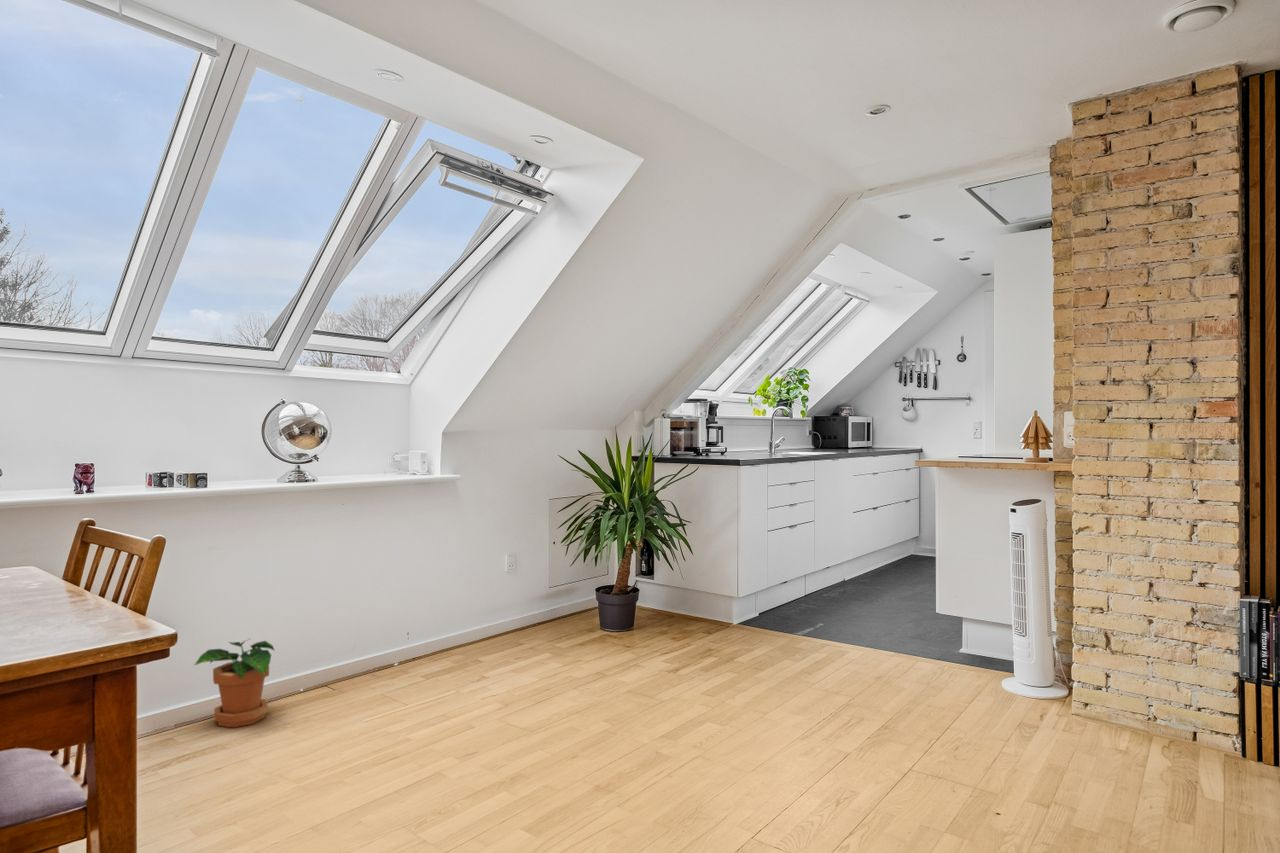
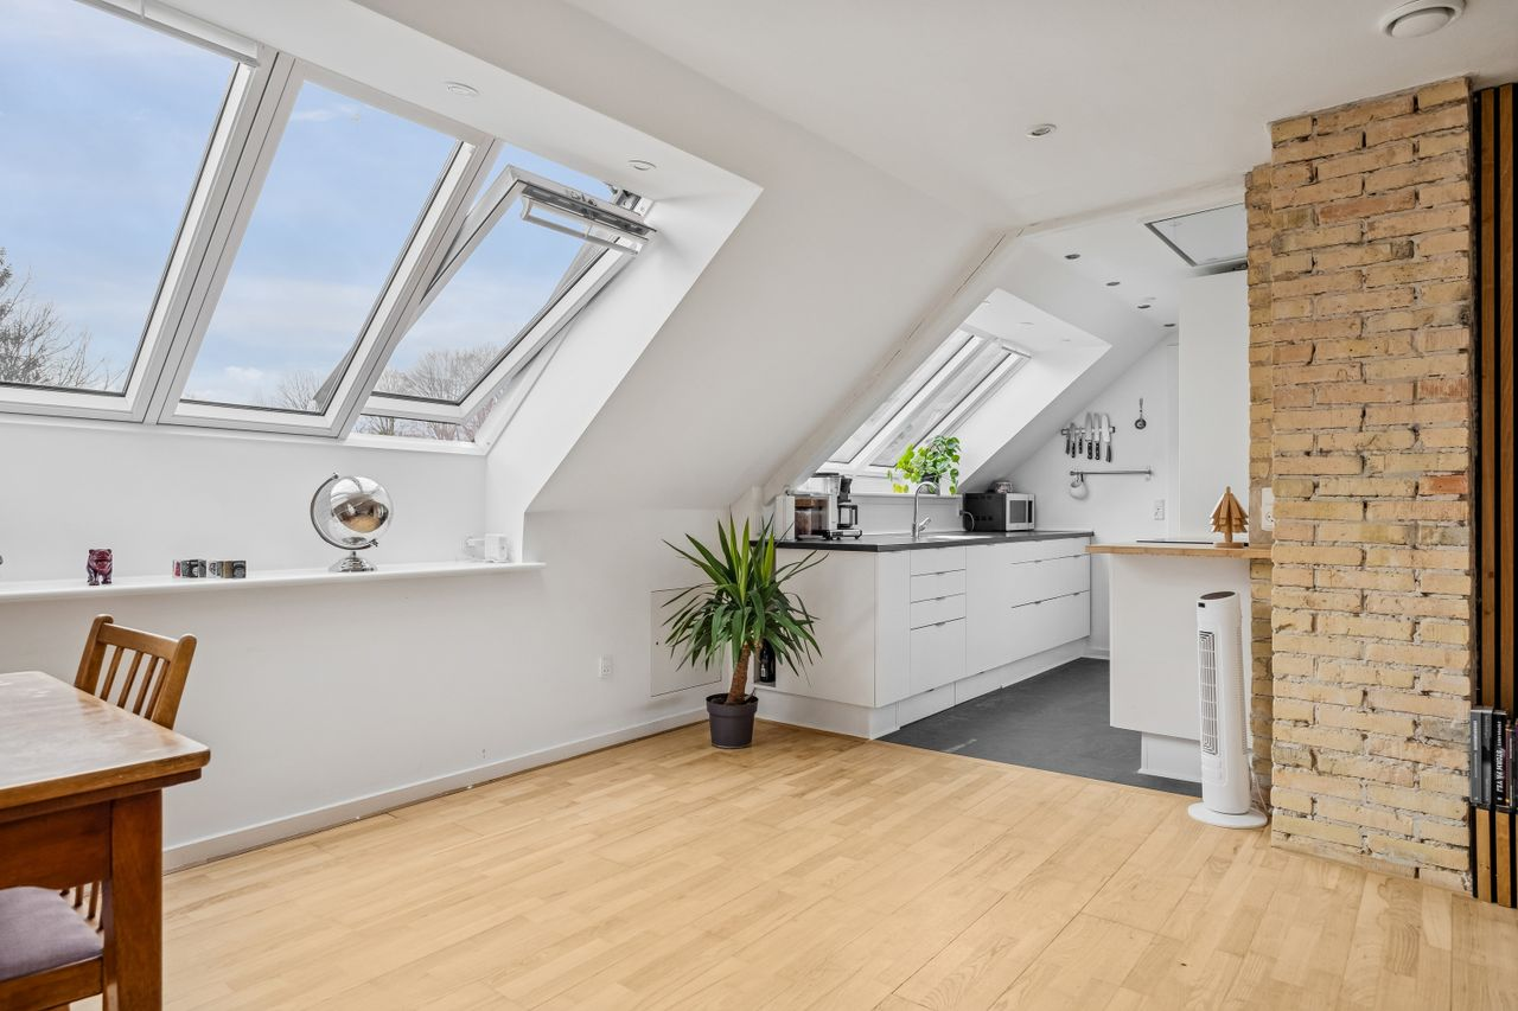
- potted plant (239, 683)
